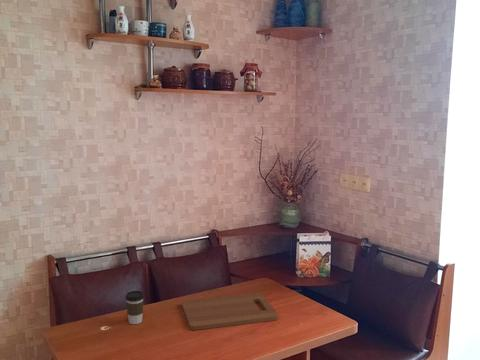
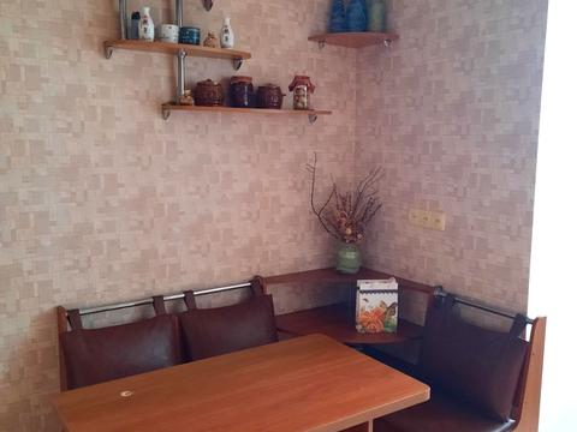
- coffee cup (135, 307)
- cutting board (228, 309)
